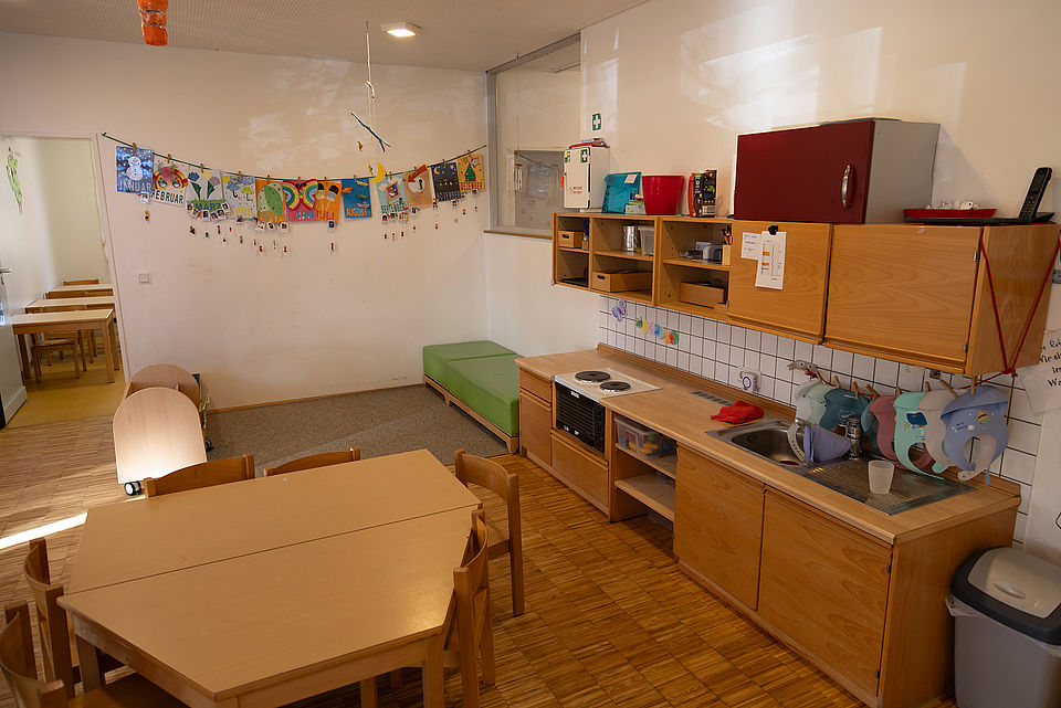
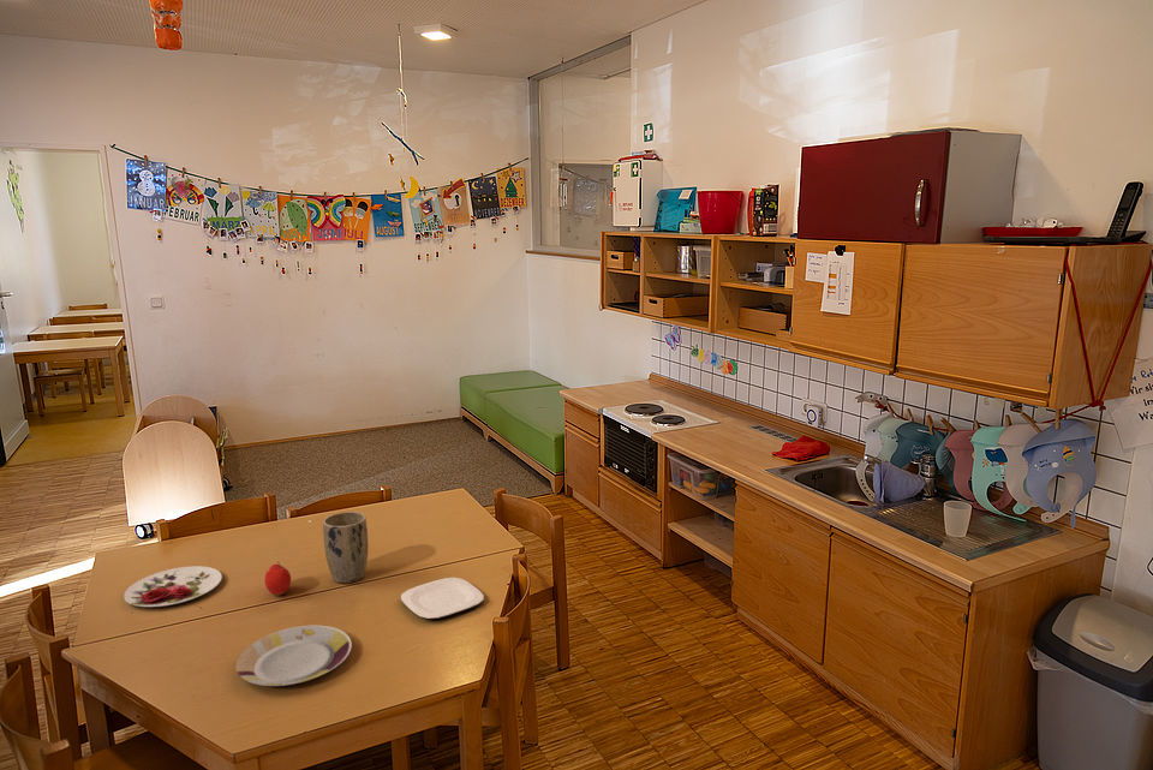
+ fruit (277, 578)
+ plate (174, 584)
+ plate (442, 598)
+ plate (295, 657)
+ plant pot (346, 548)
